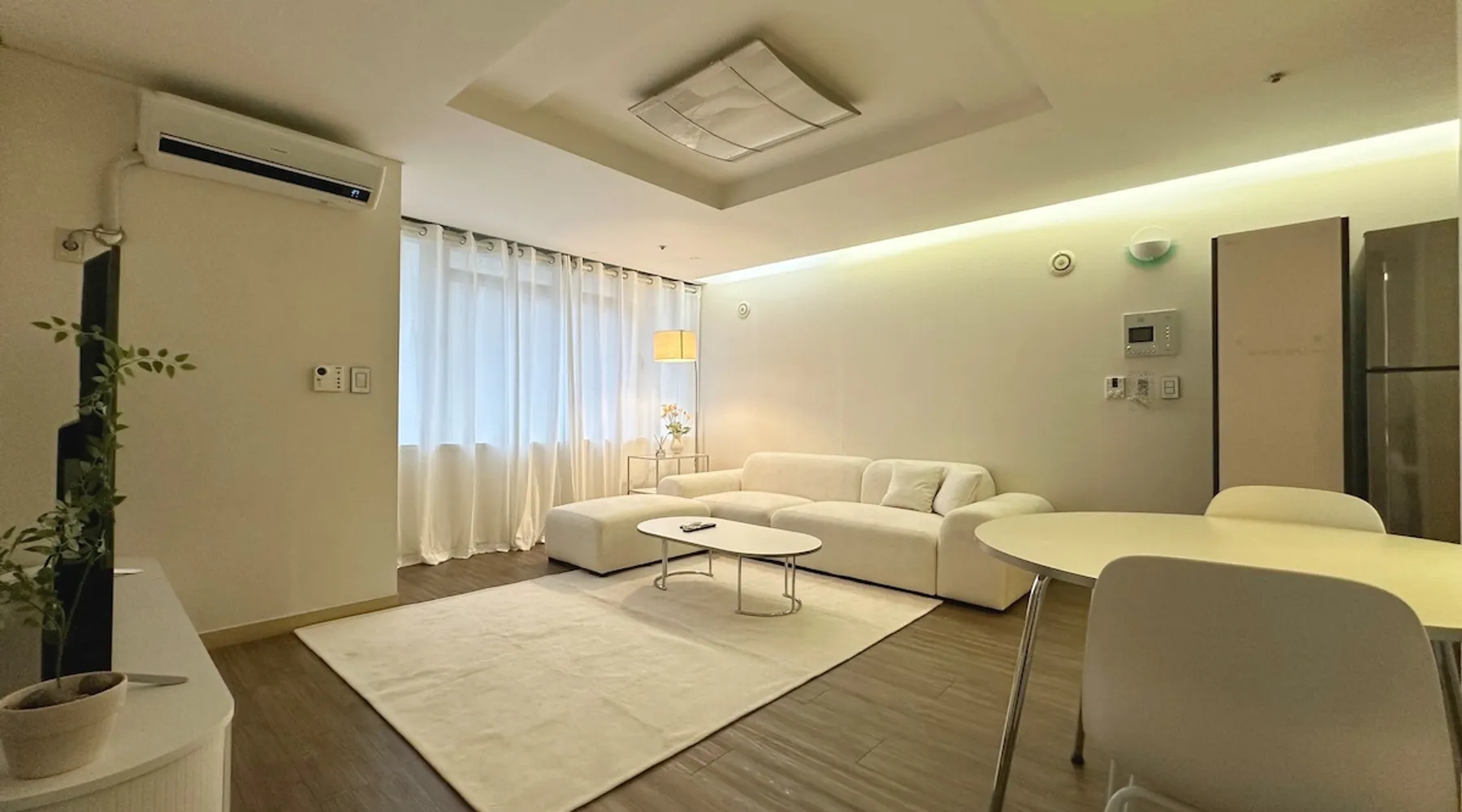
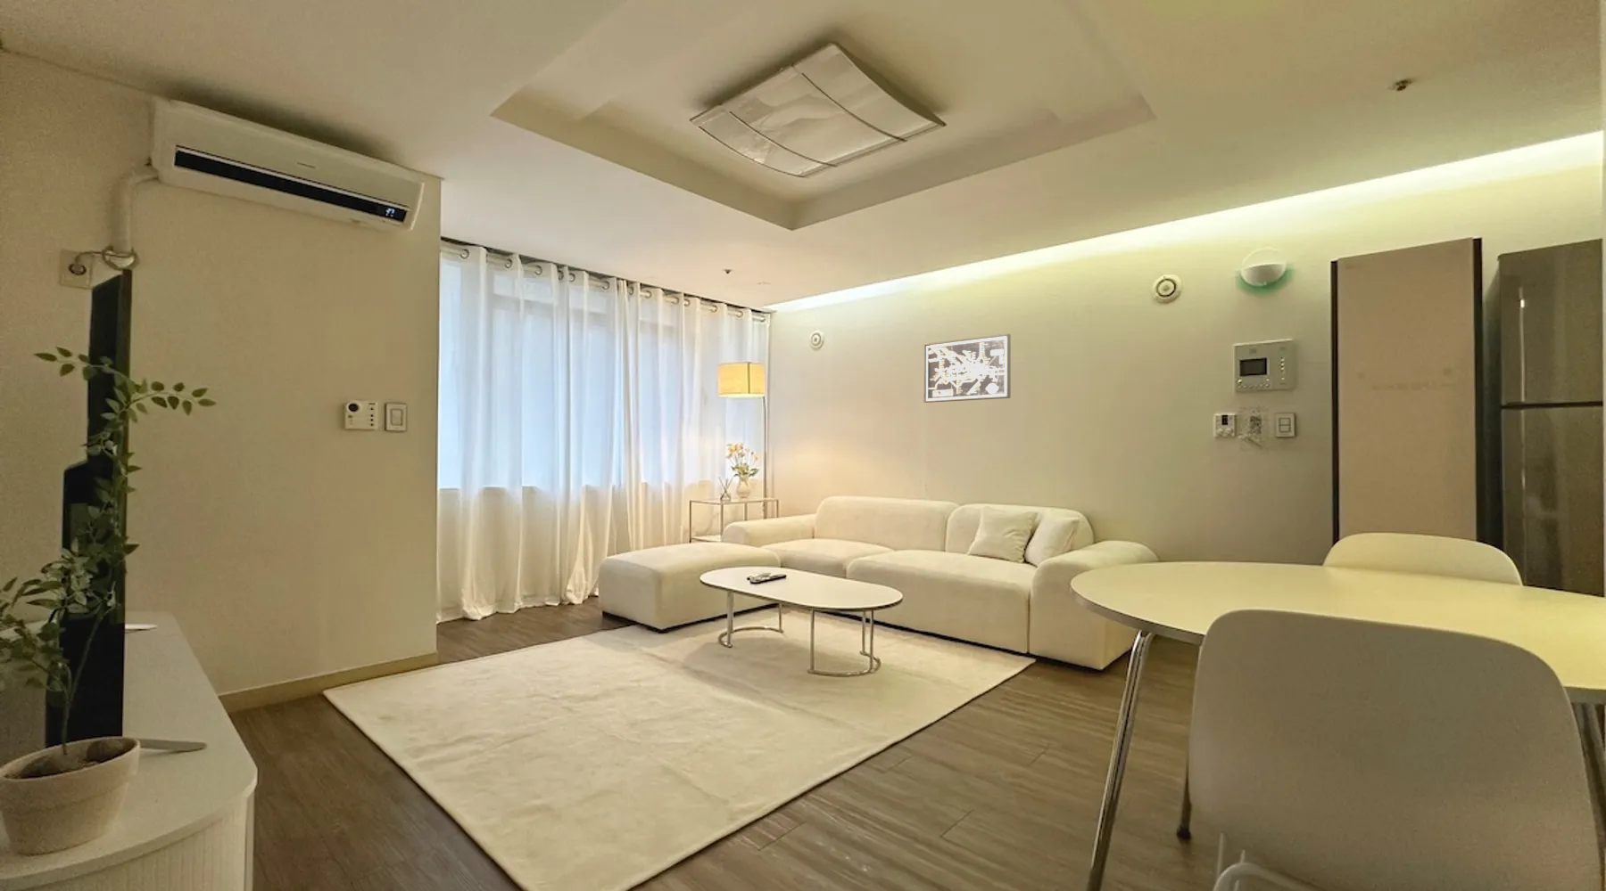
+ wall art (964, 370)
